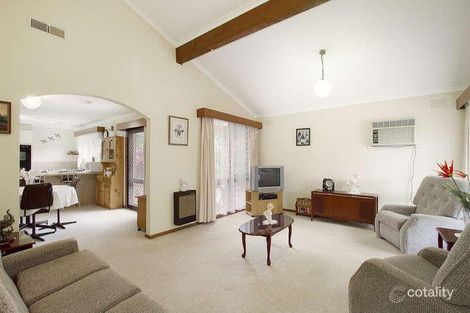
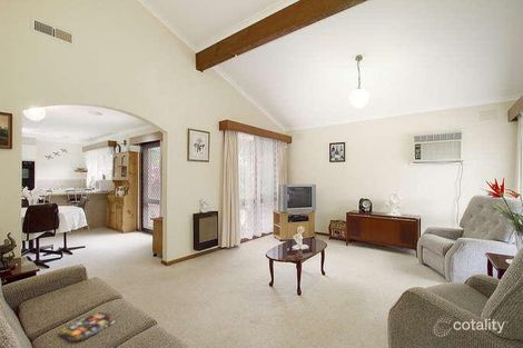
+ magazine (89, 324)
